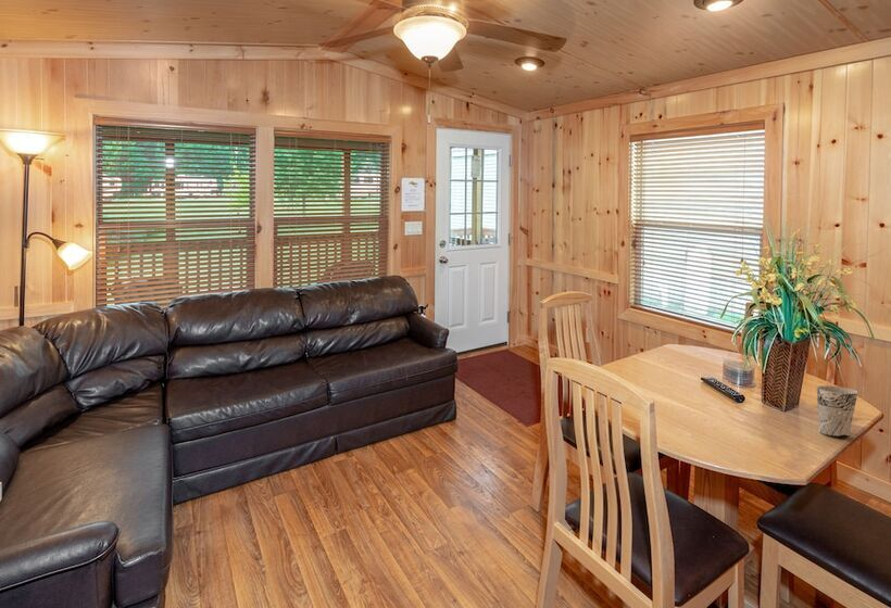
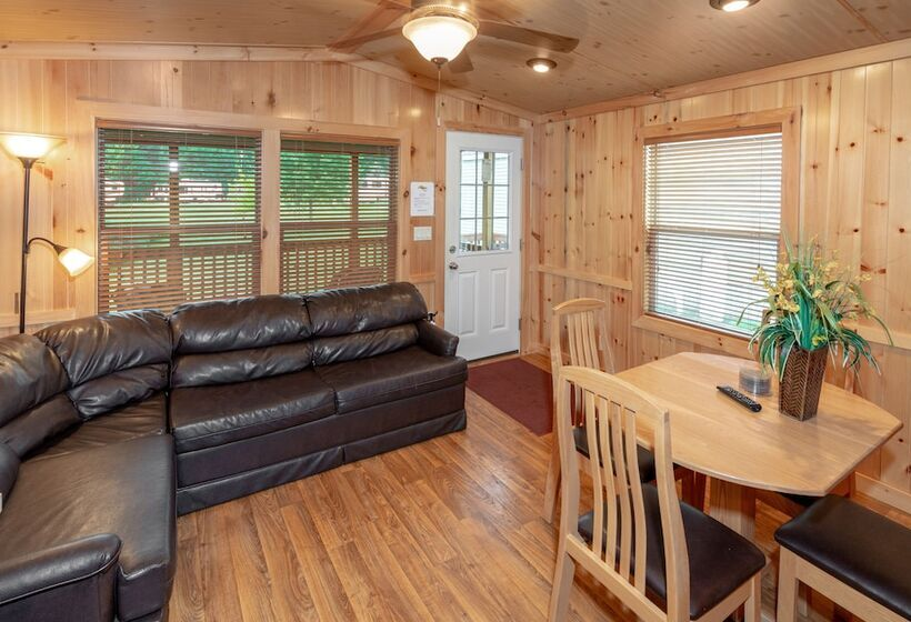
- cup (834, 410)
